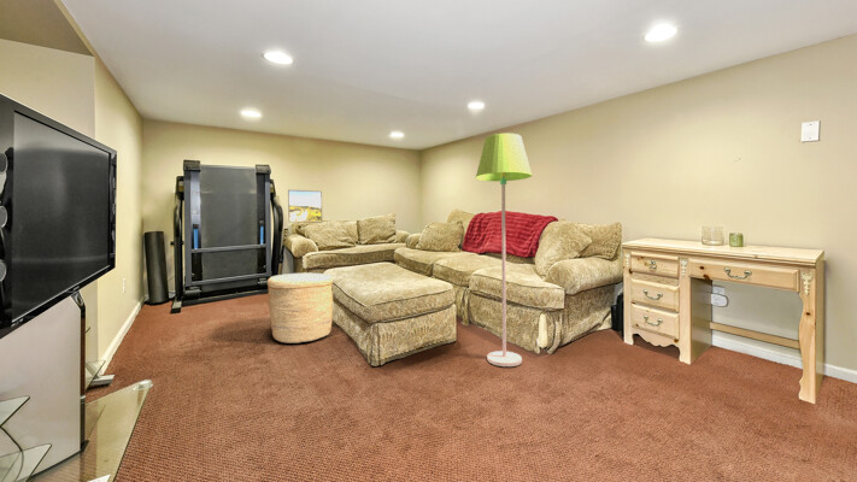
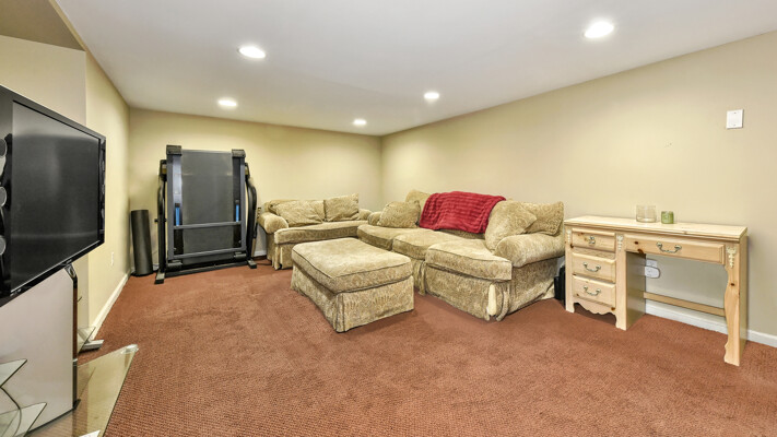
- basket (301, 305)
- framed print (305, 206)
- floor lamp (503, 249)
